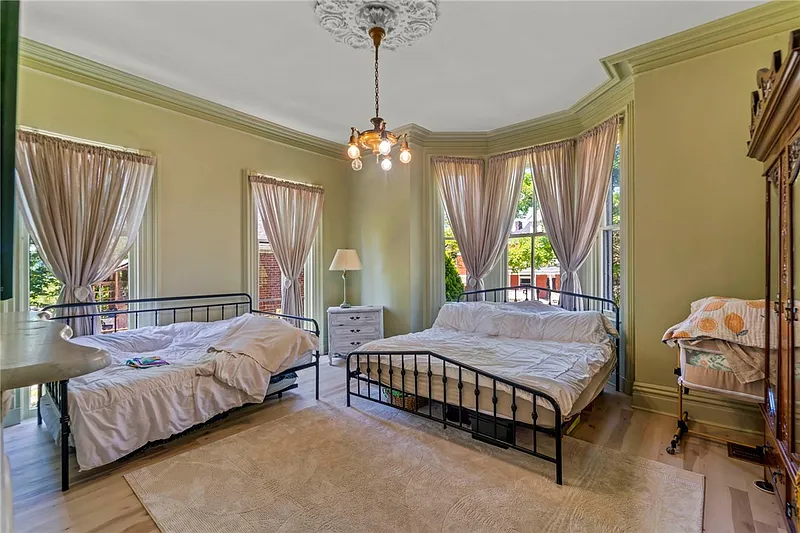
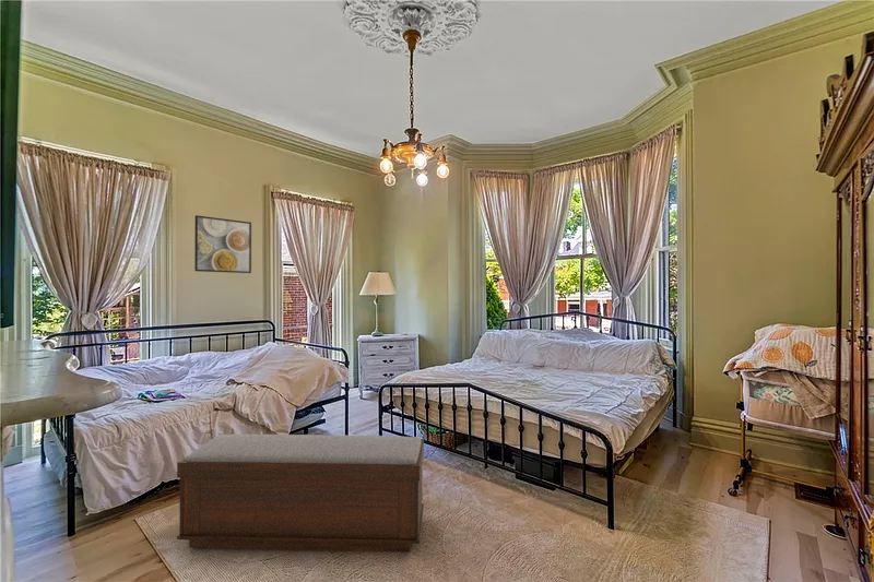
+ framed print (224, 245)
+ bench (309, 487)
